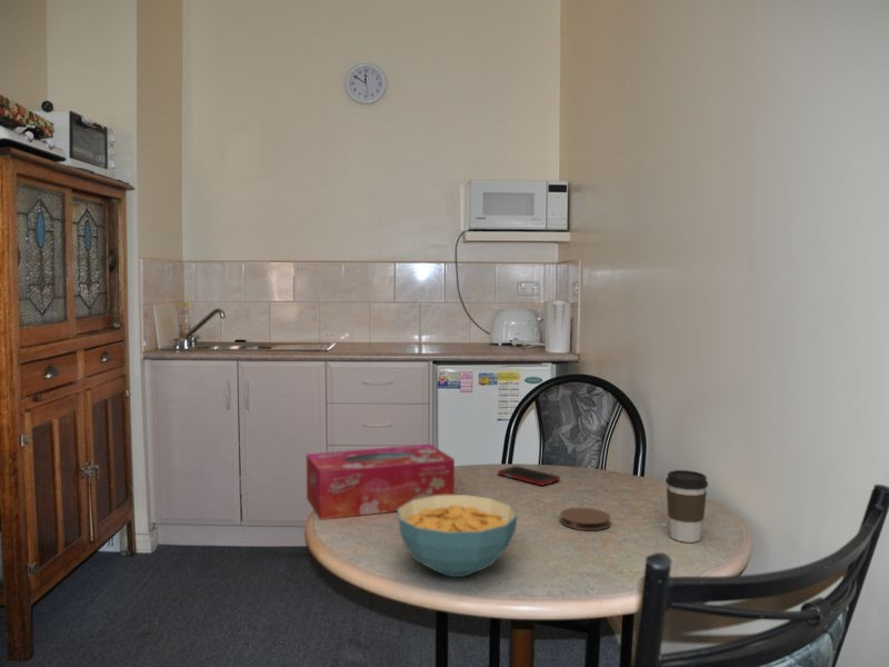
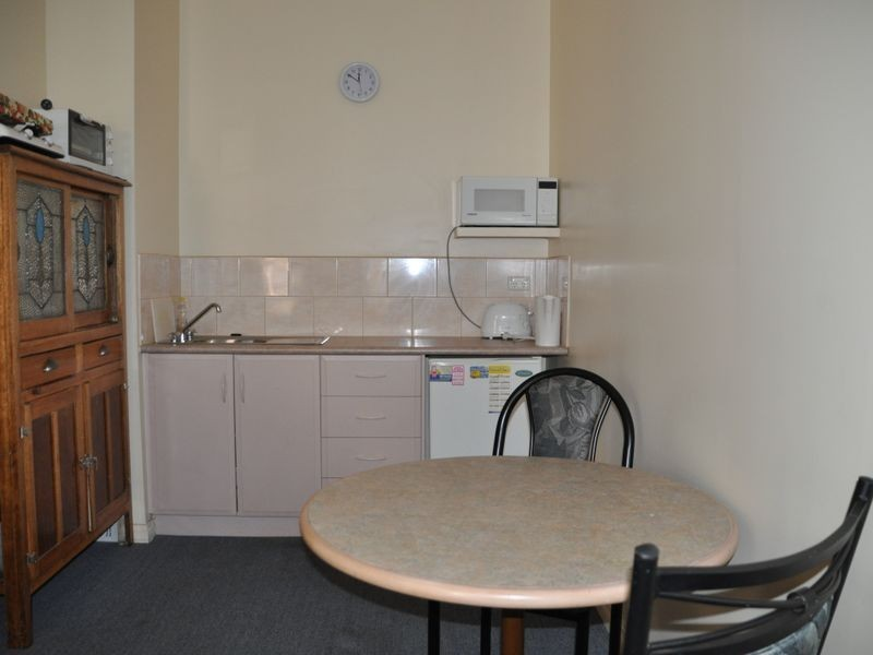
- cell phone (528, 475)
- cereal bowl (456, 540)
- coffee cup (686, 506)
- tissue box (379, 479)
- coaster (585, 518)
